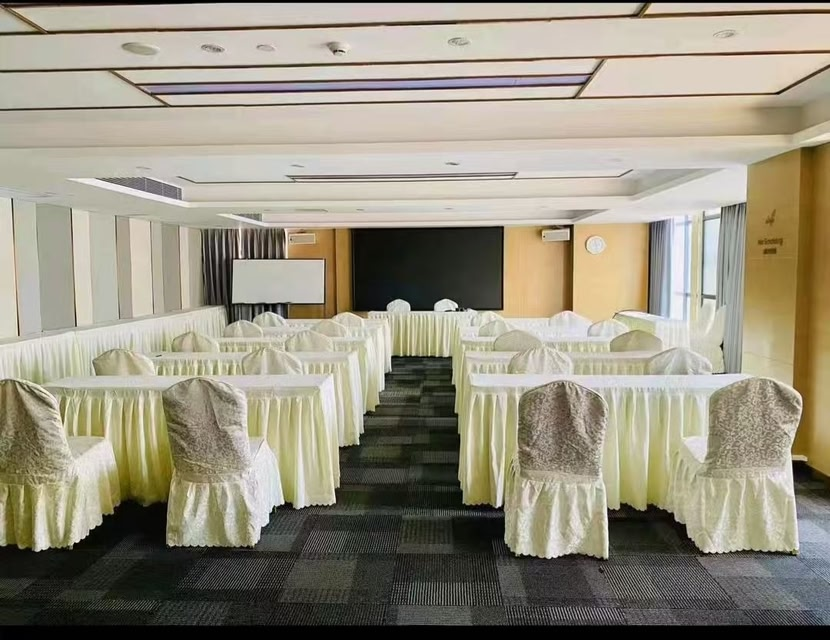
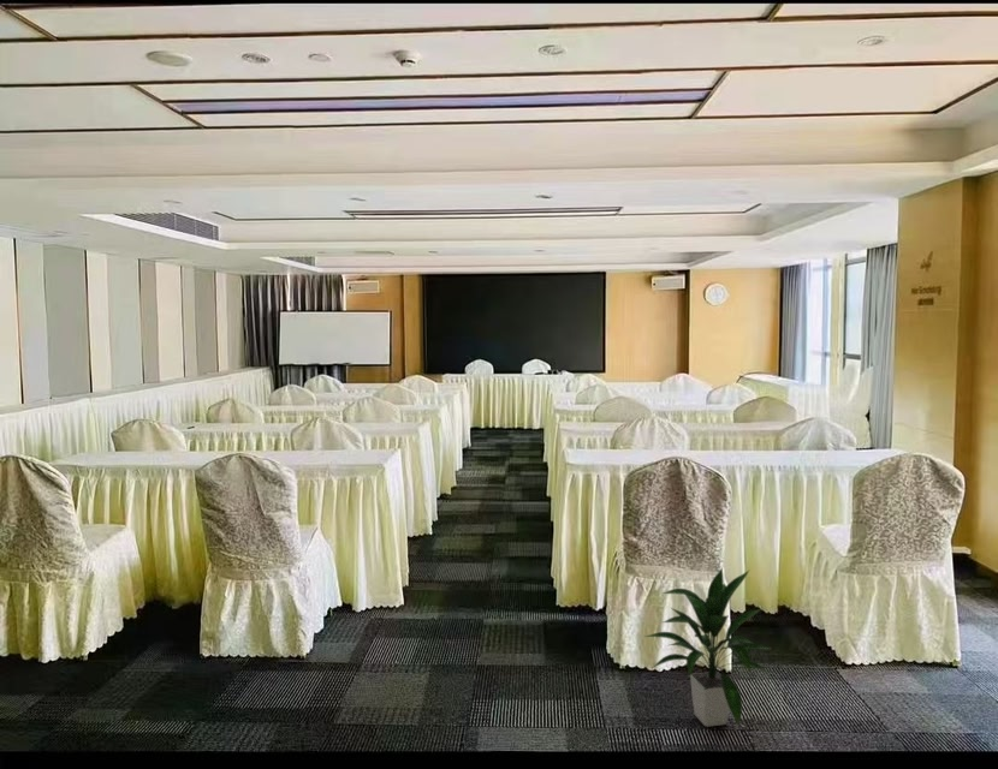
+ indoor plant (712, 648)
